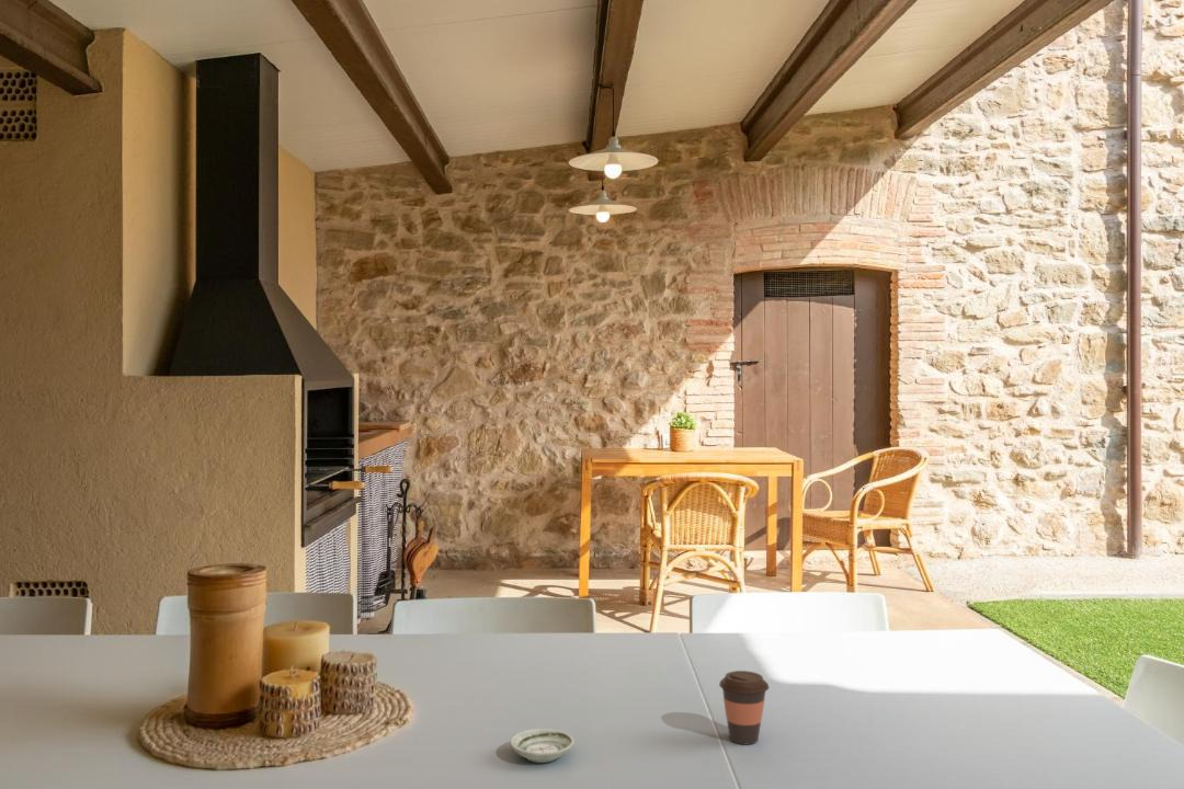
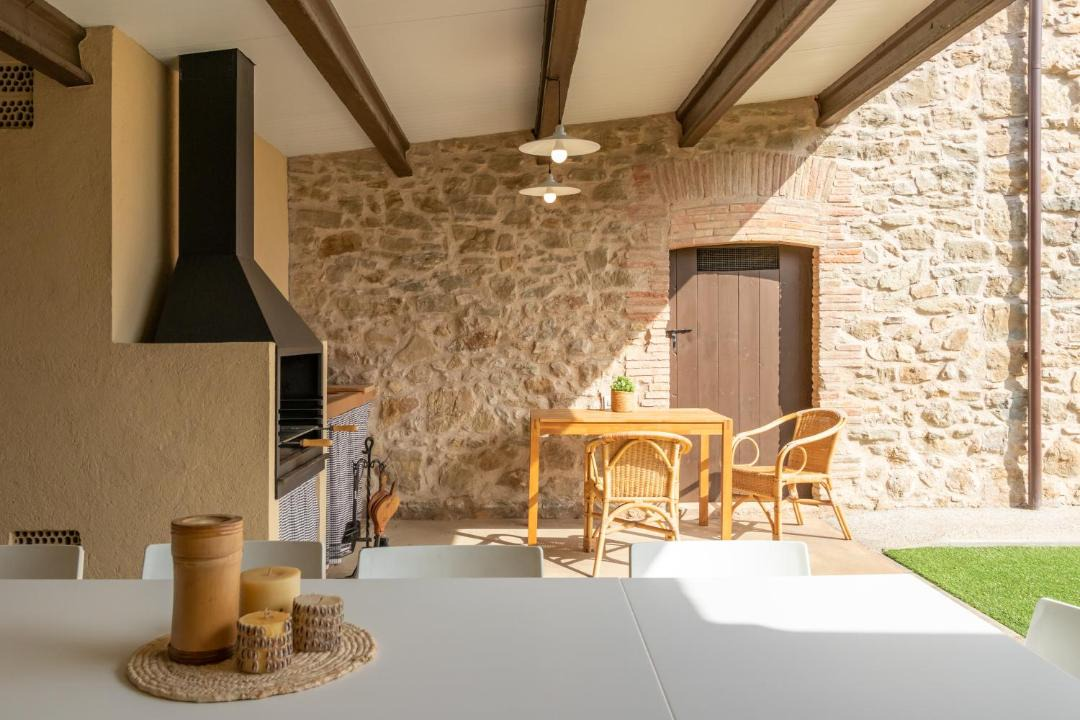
- coffee cup (743, 708)
- saucer (542, 747)
